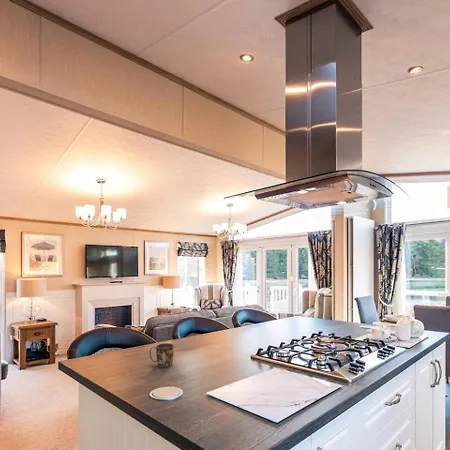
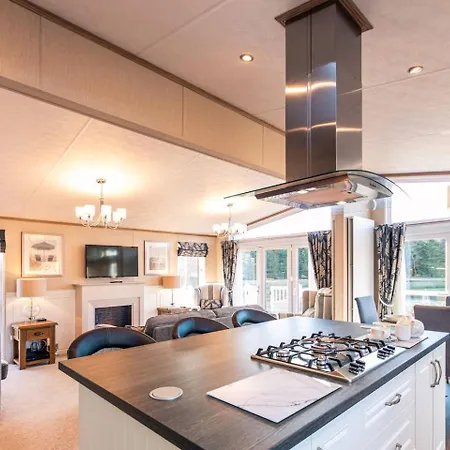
- mug (161, 355)
